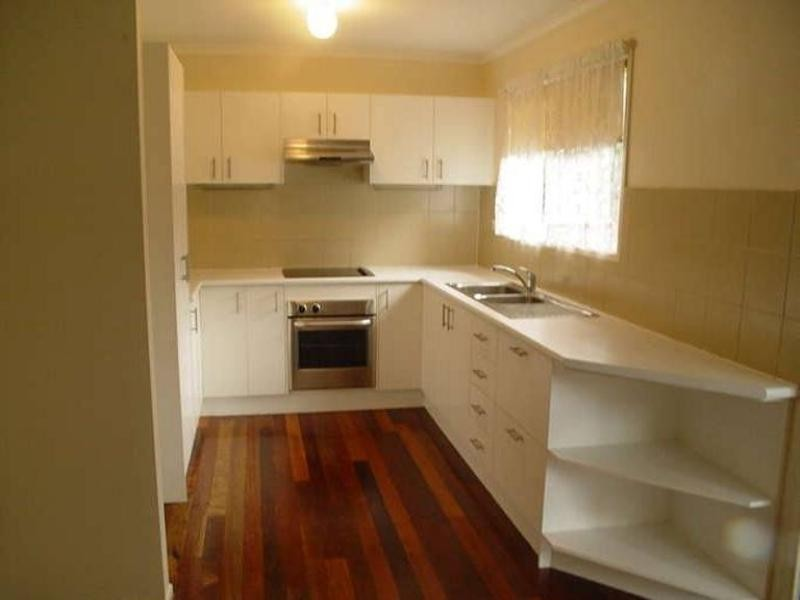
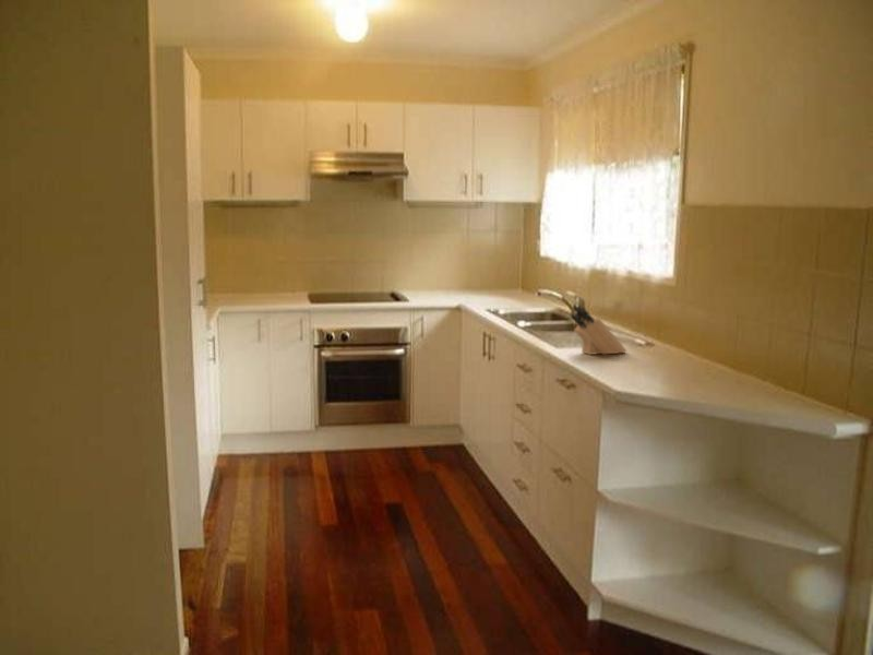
+ knife block (597, 329)
